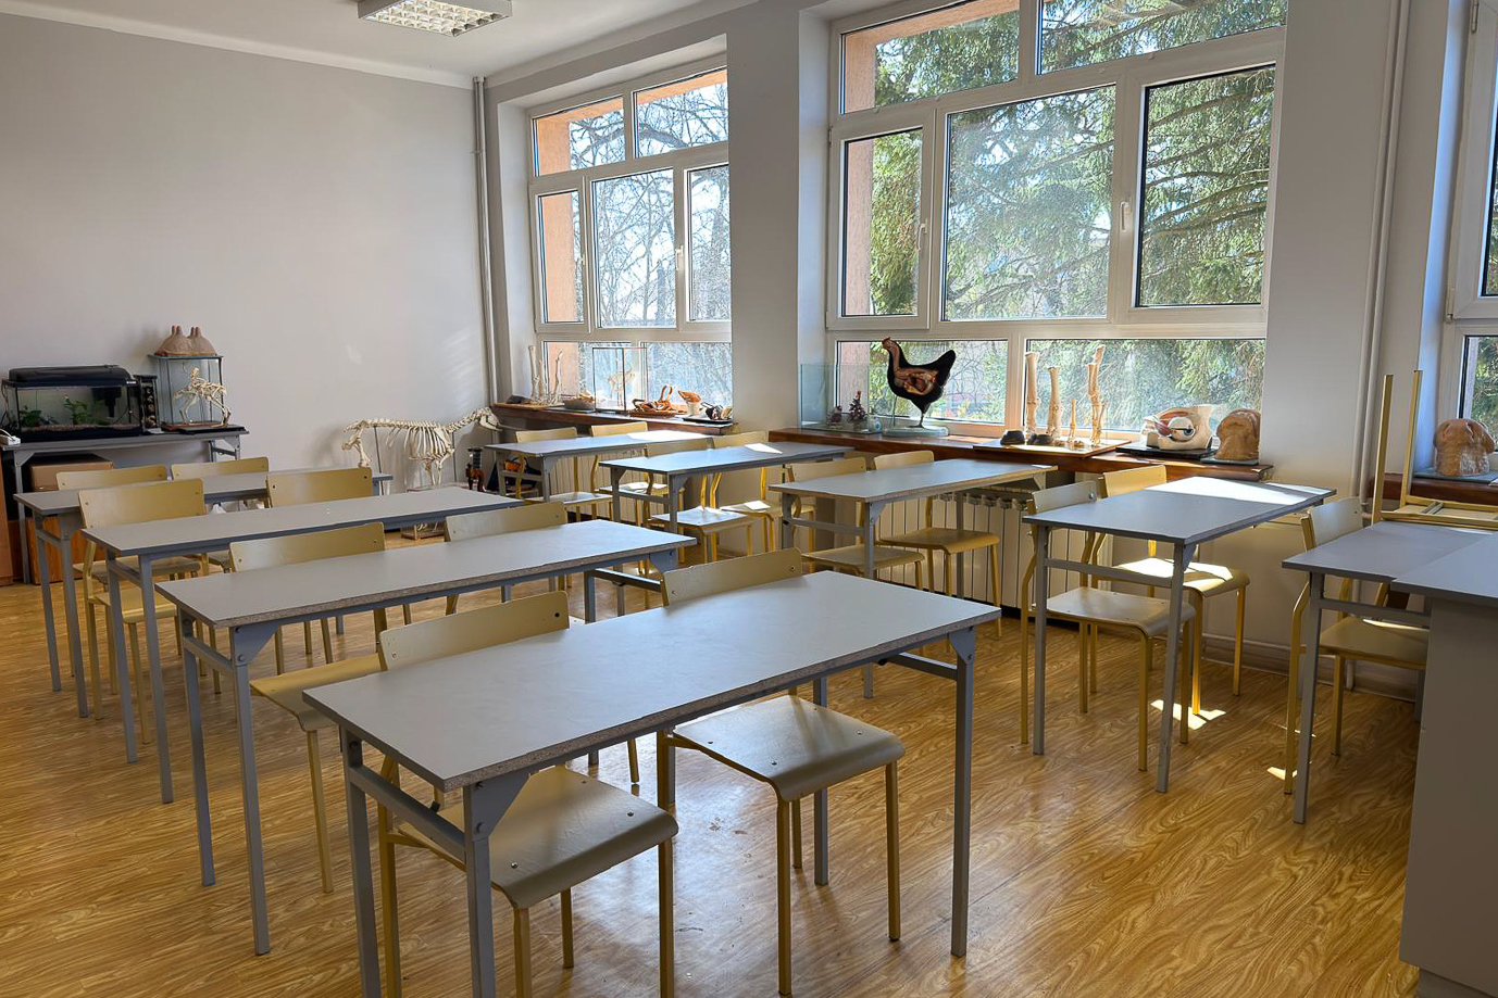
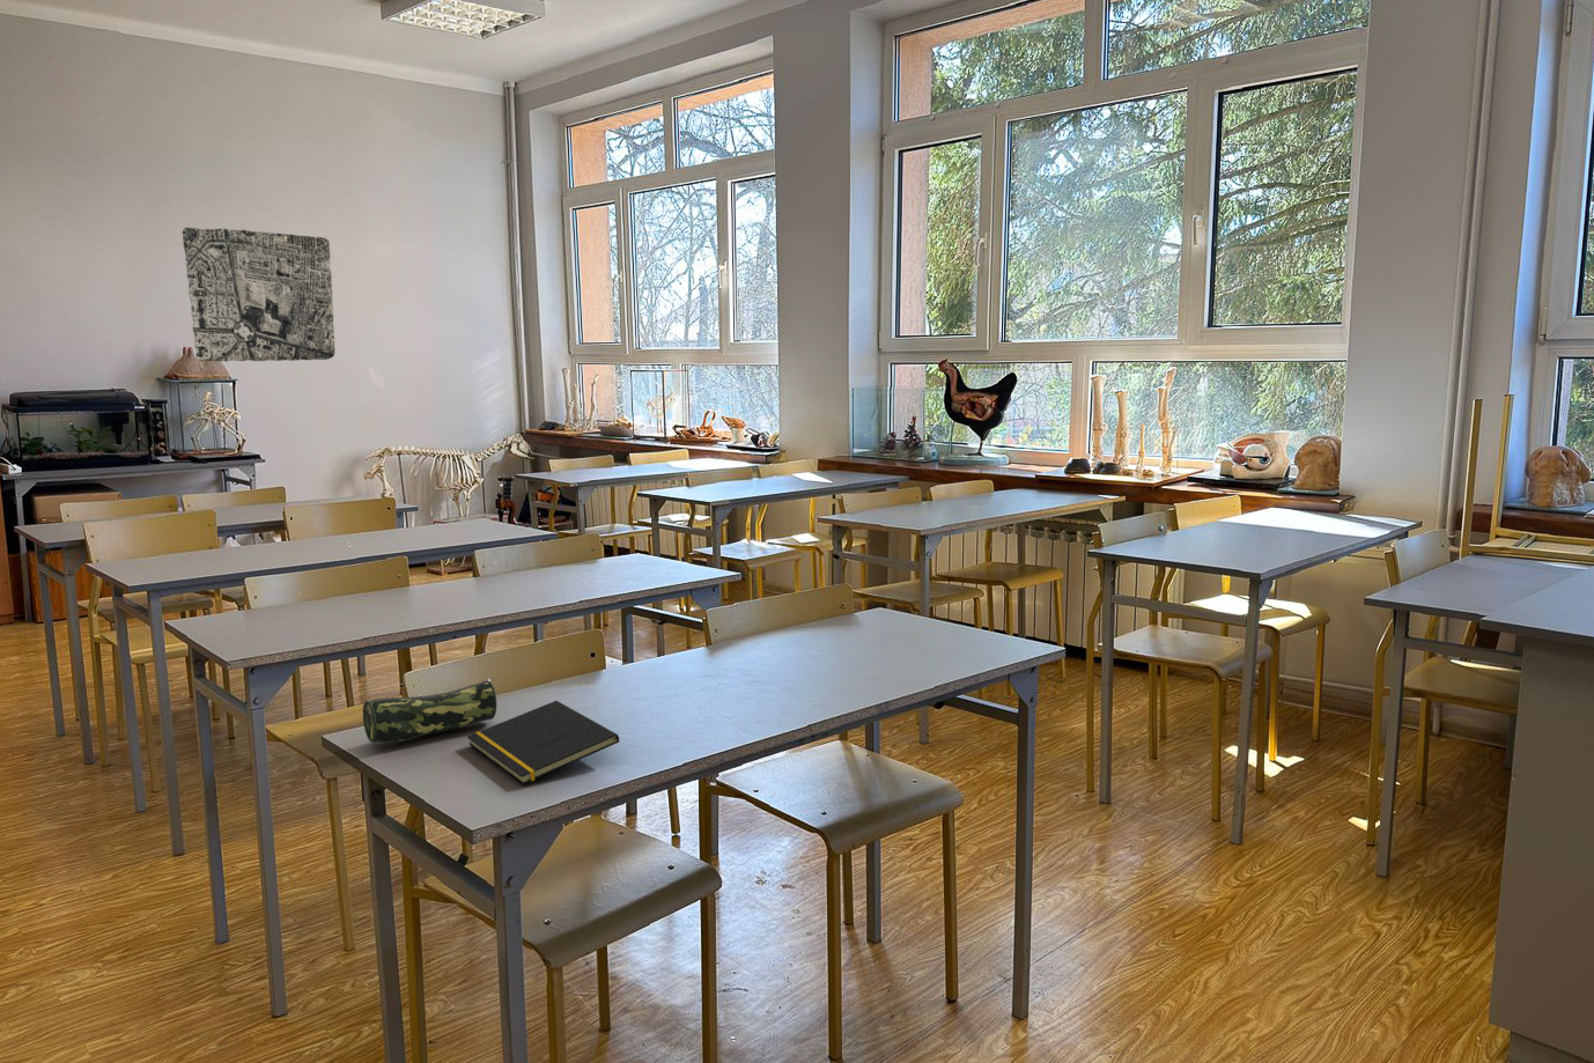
+ pencil case (434, 711)
+ map (262, 297)
+ notepad (540, 739)
